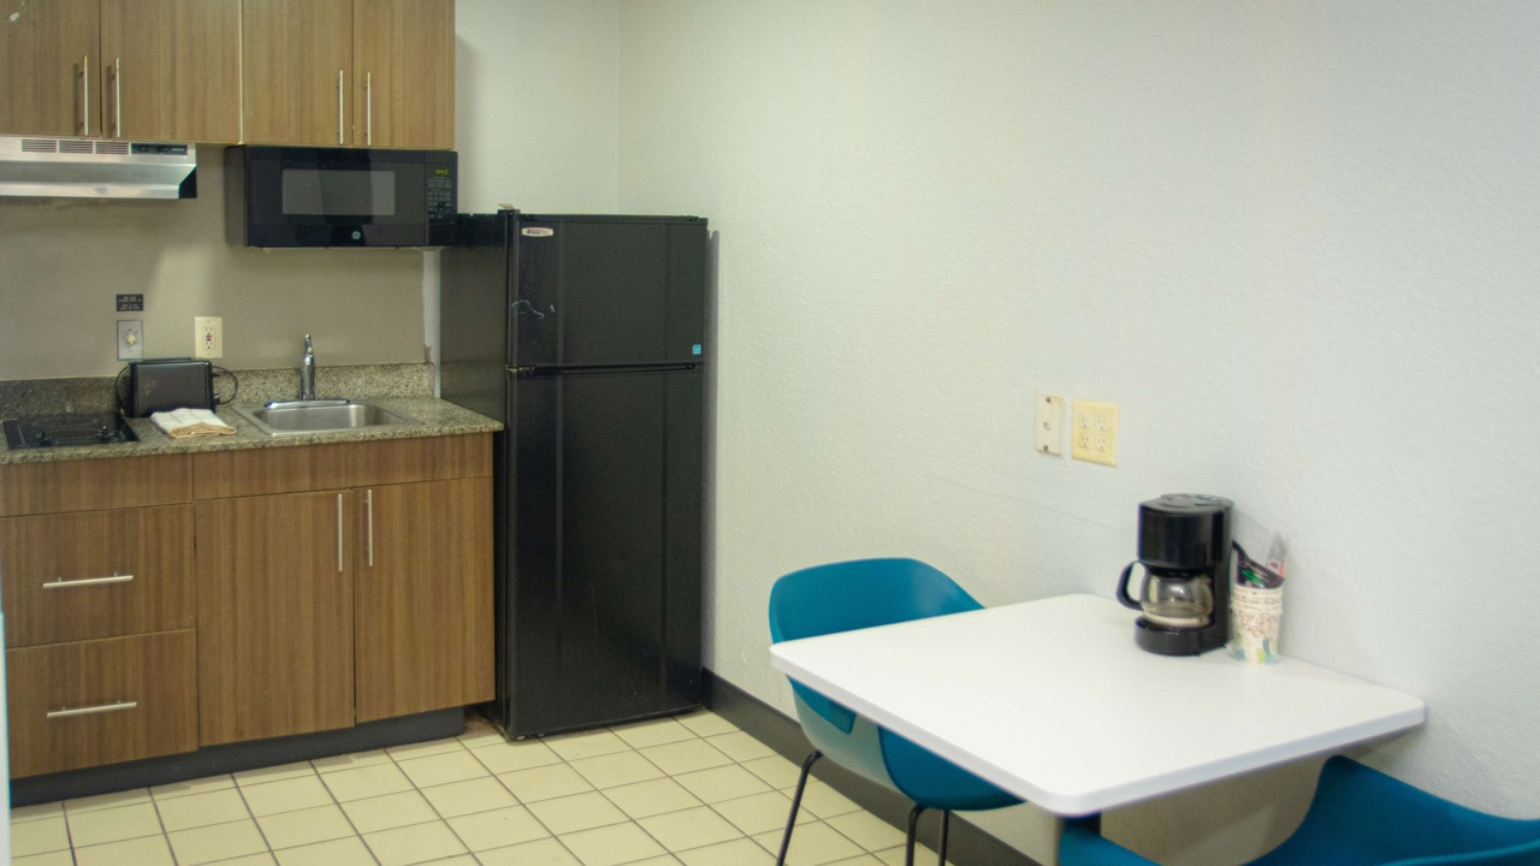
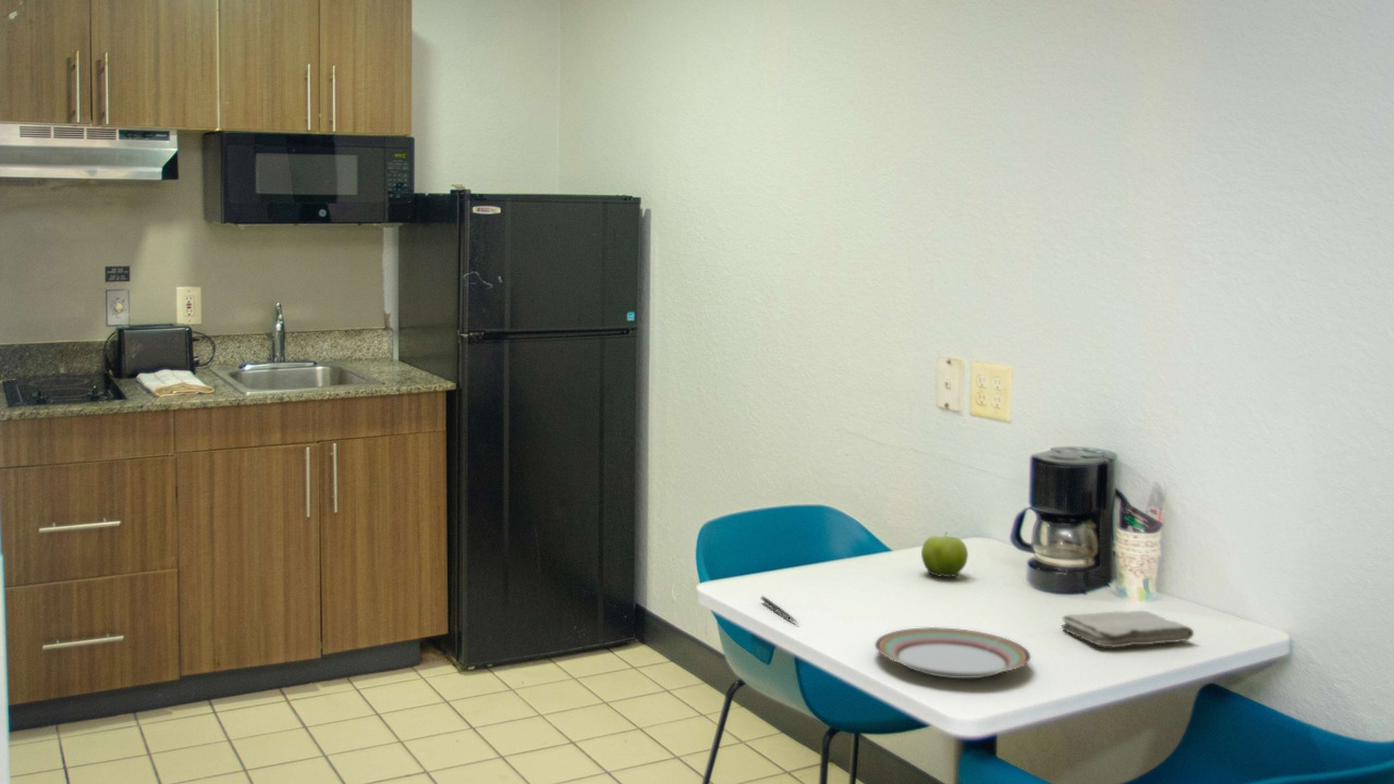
+ fruit (944, 554)
+ washcloth (1125, 626)
+ pen (779, 609)
+ plate (951, 656)
